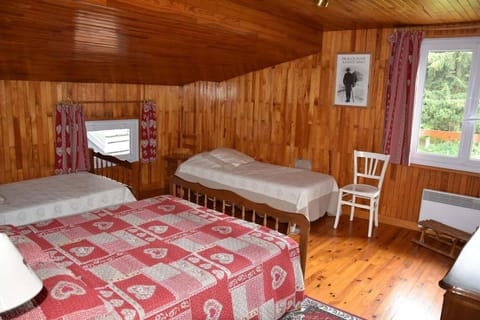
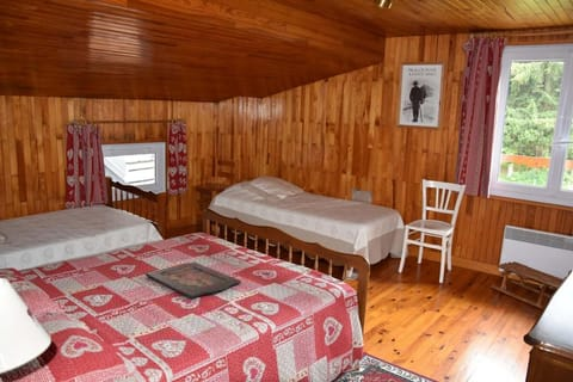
+ tray (193, 278)
